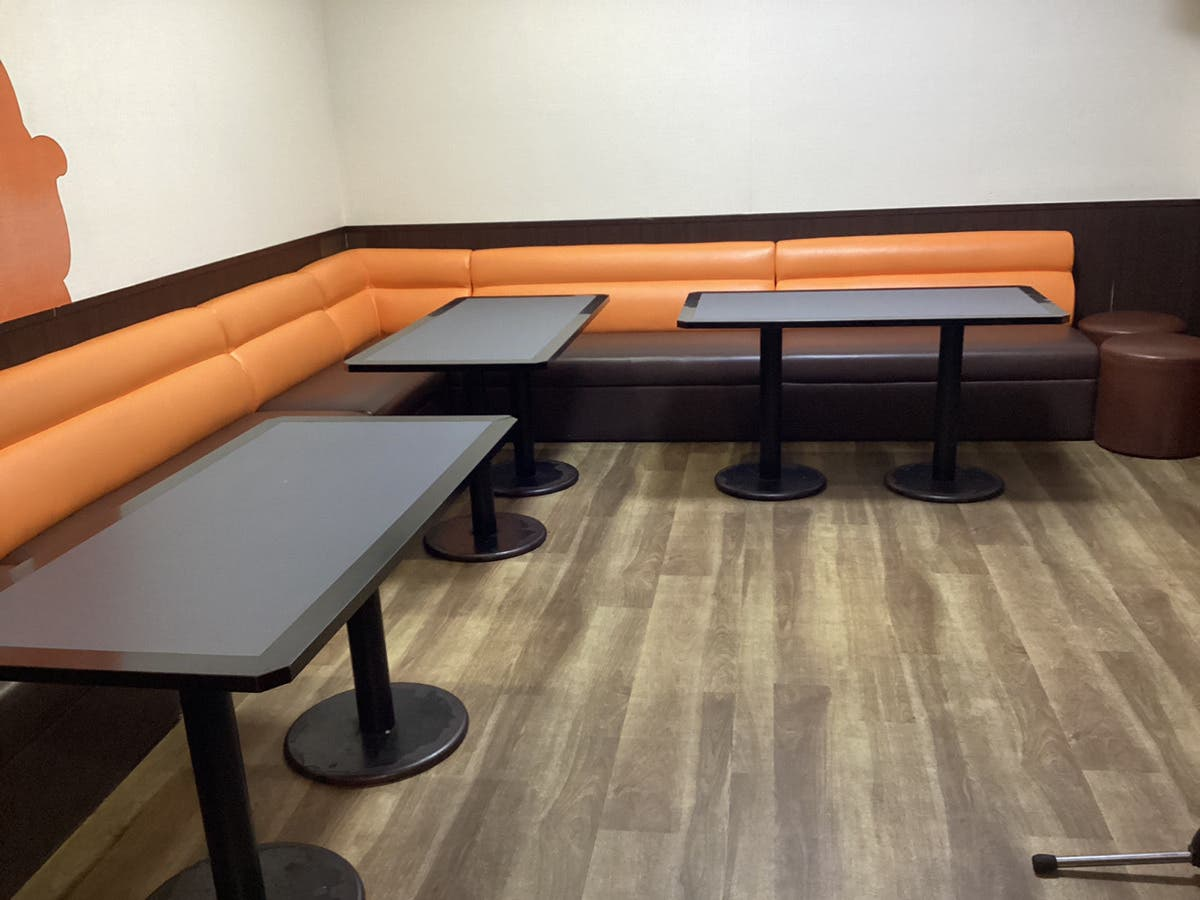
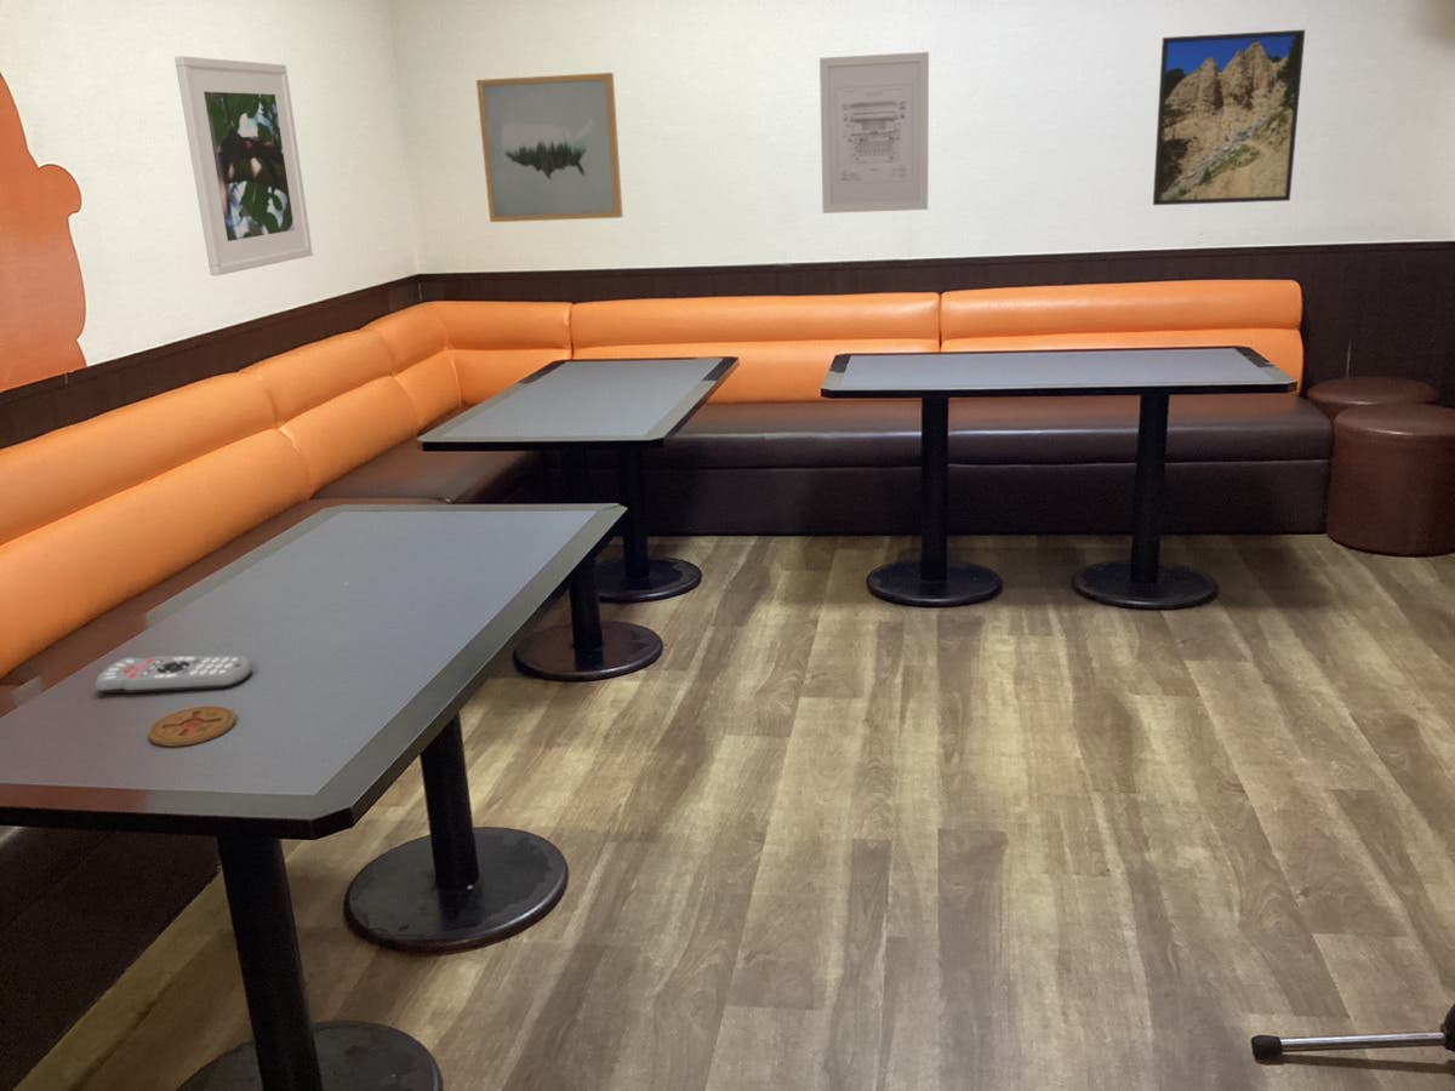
+ remote control (176, 674)
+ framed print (1226, 119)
+ wall art (549, 149)
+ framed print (250, 165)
+ coaster (192, 725)
+ wall art (874, 135)
